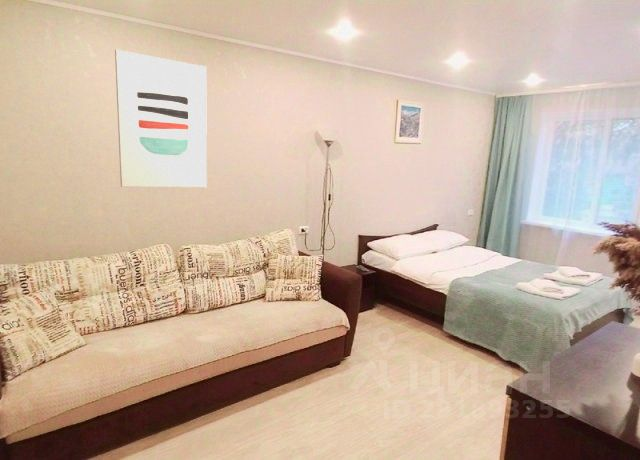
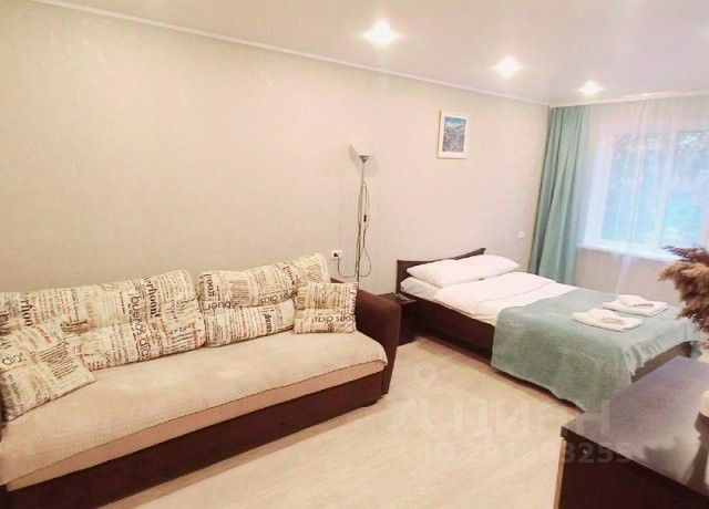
- wall art (164, 124)
